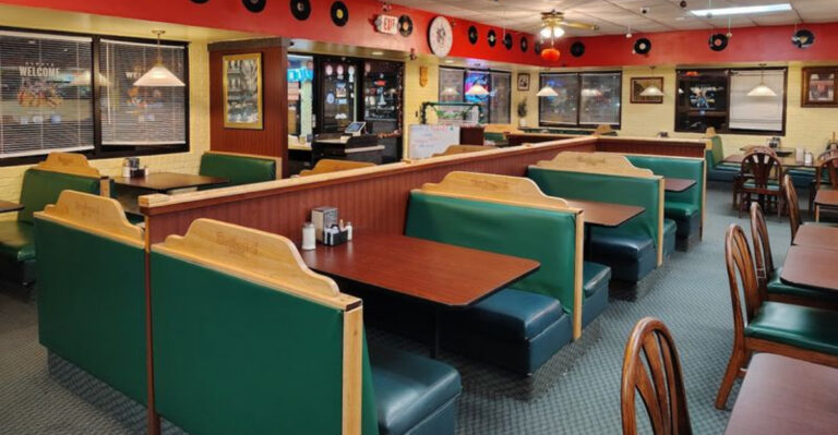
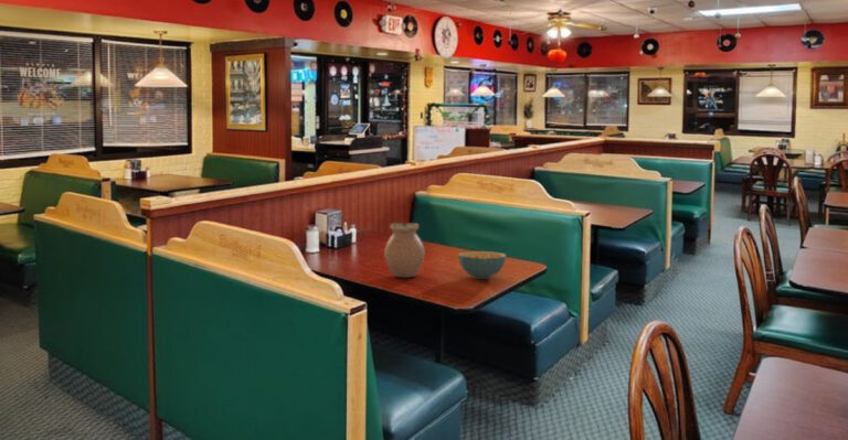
+ pitcher (404, 248)
+ cereal bowl (481, 266)
